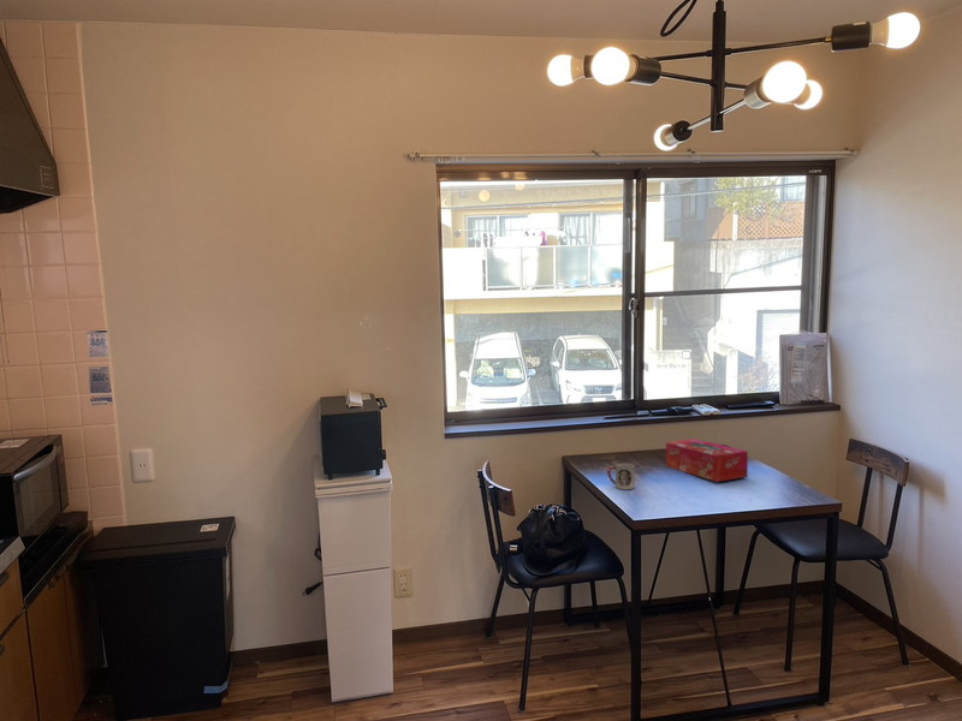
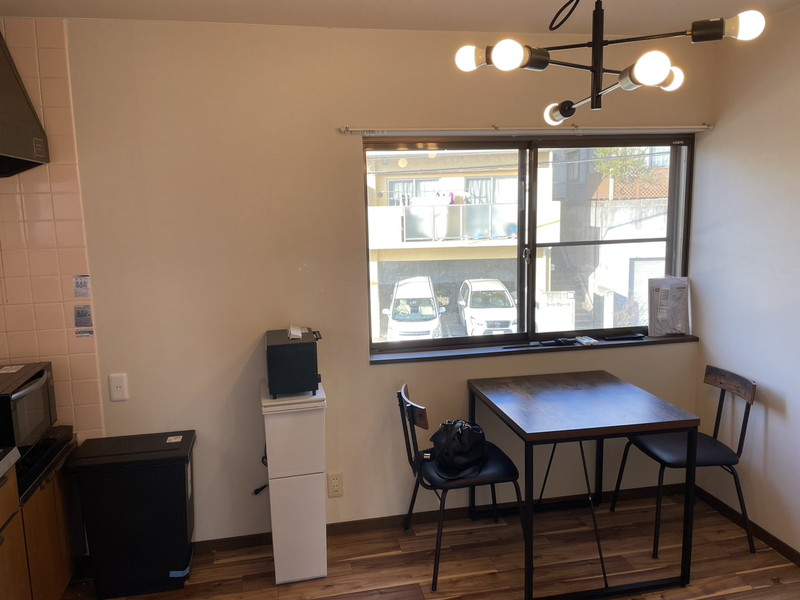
- tissue box (705, 459)
- cup (620, 476)
